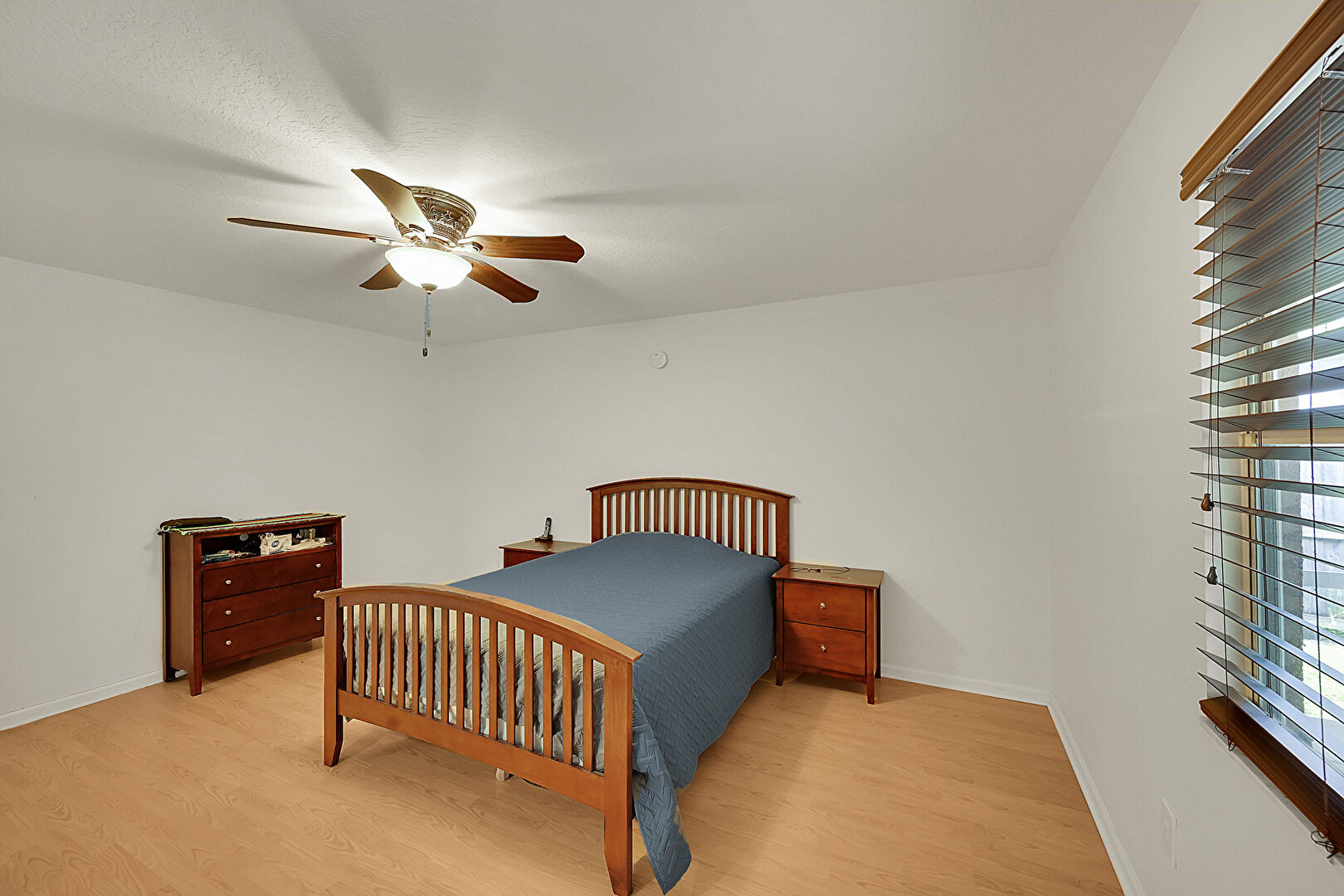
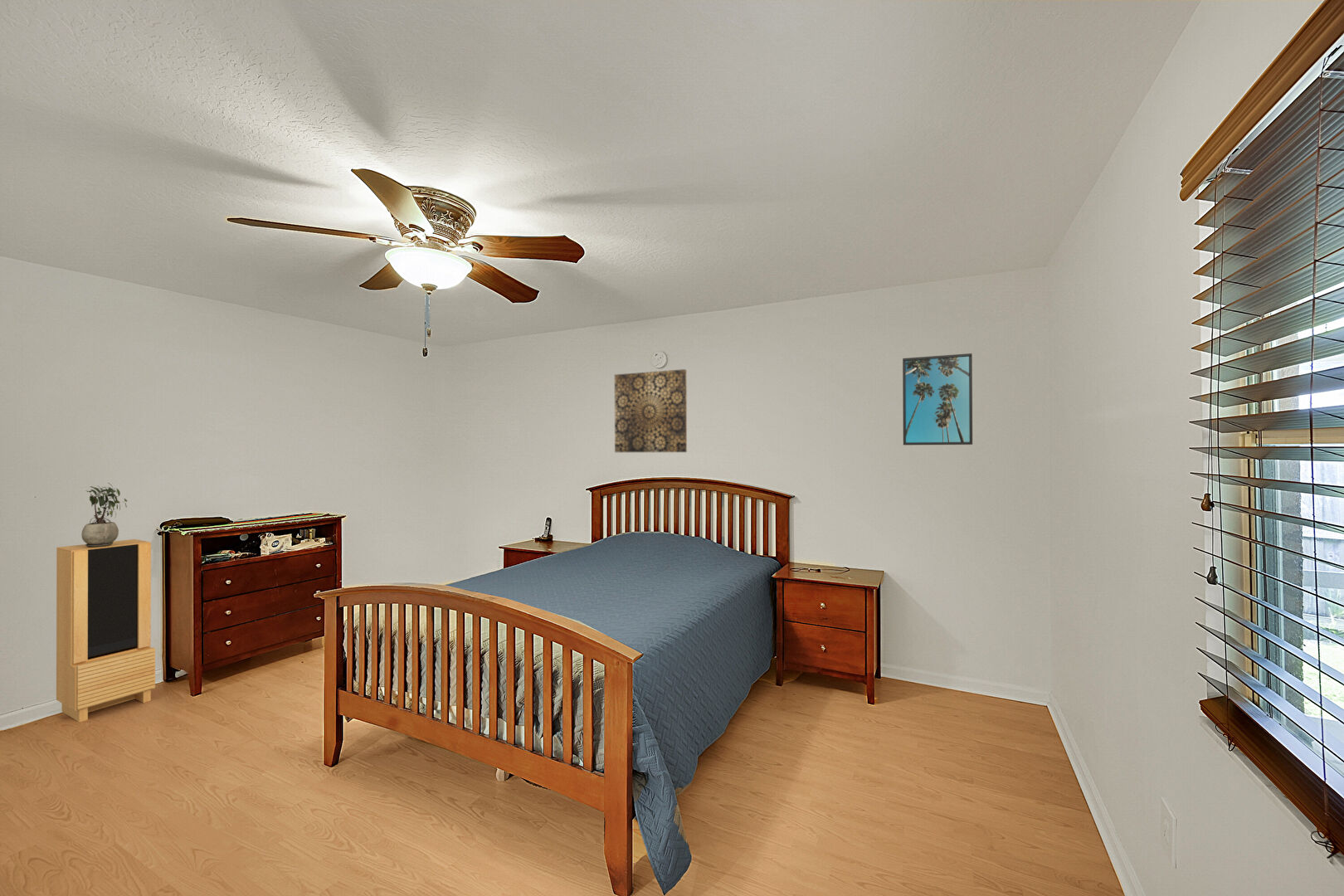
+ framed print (937, 400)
+ storage cabinet (107, 626)
+ wall art (650, 411)
+ potted plant (105, 513)
